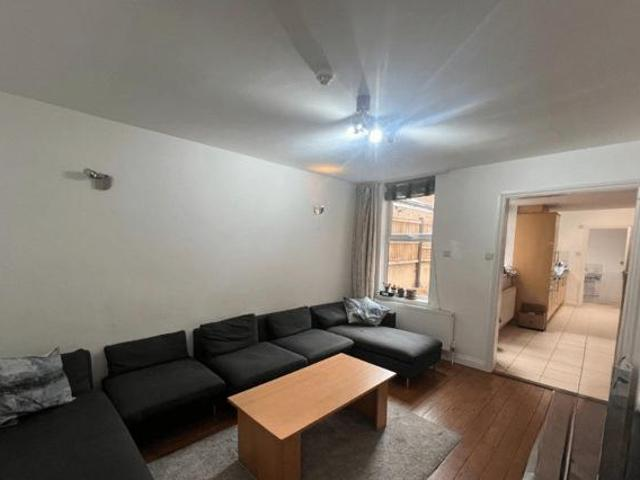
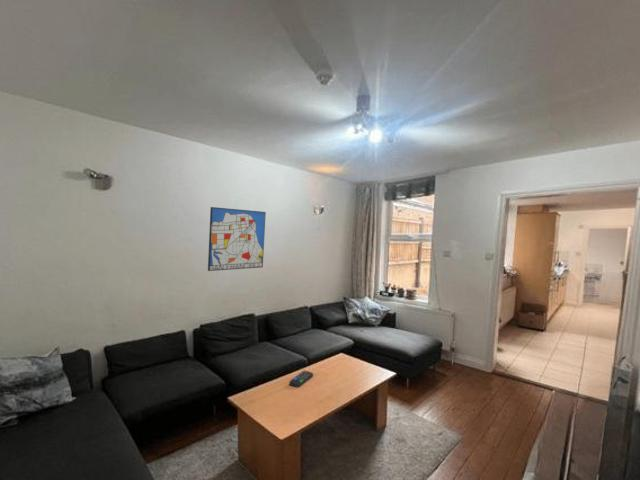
+ wall art (238, 239)
+ remote control (301, 378)
